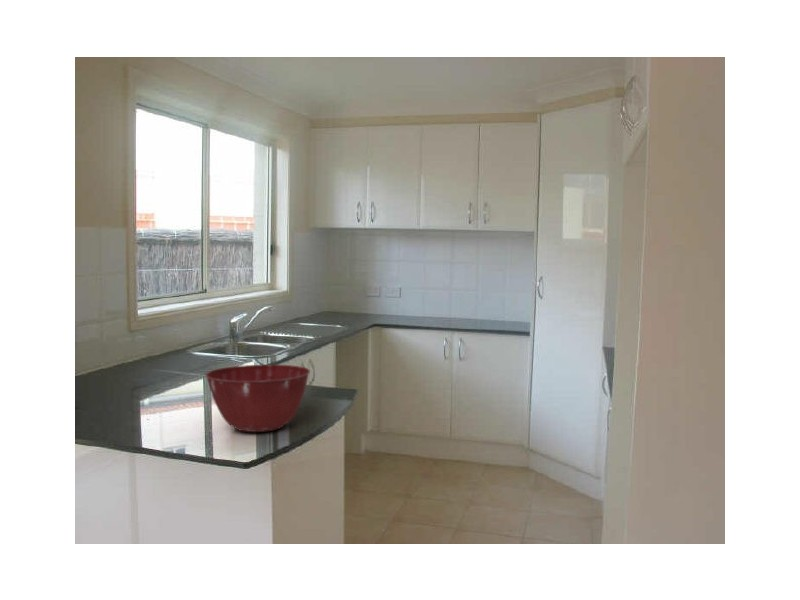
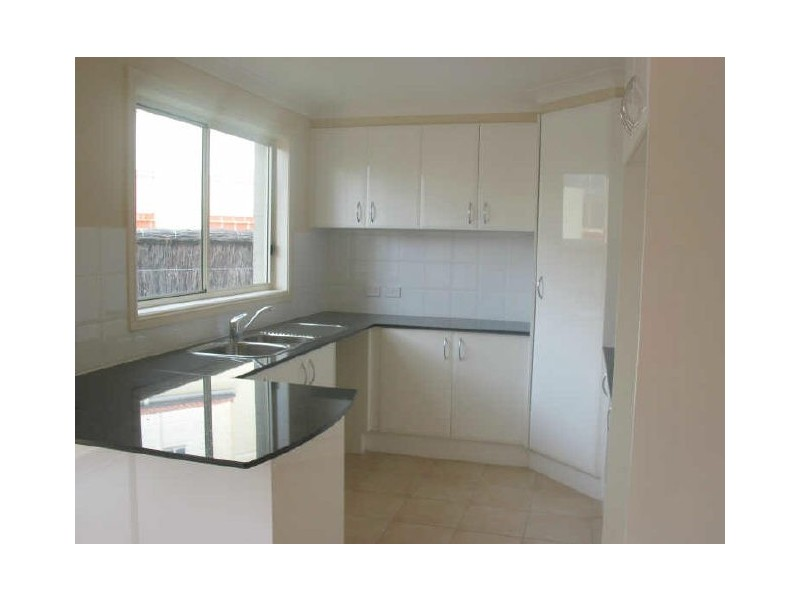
- mixing bowl (258, 398)
